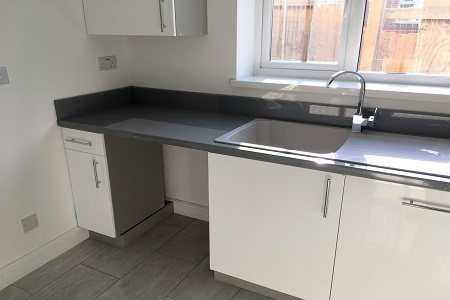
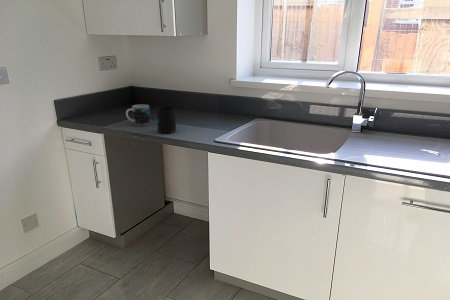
+ mug (137, 115)
+ mug (167, 118)
